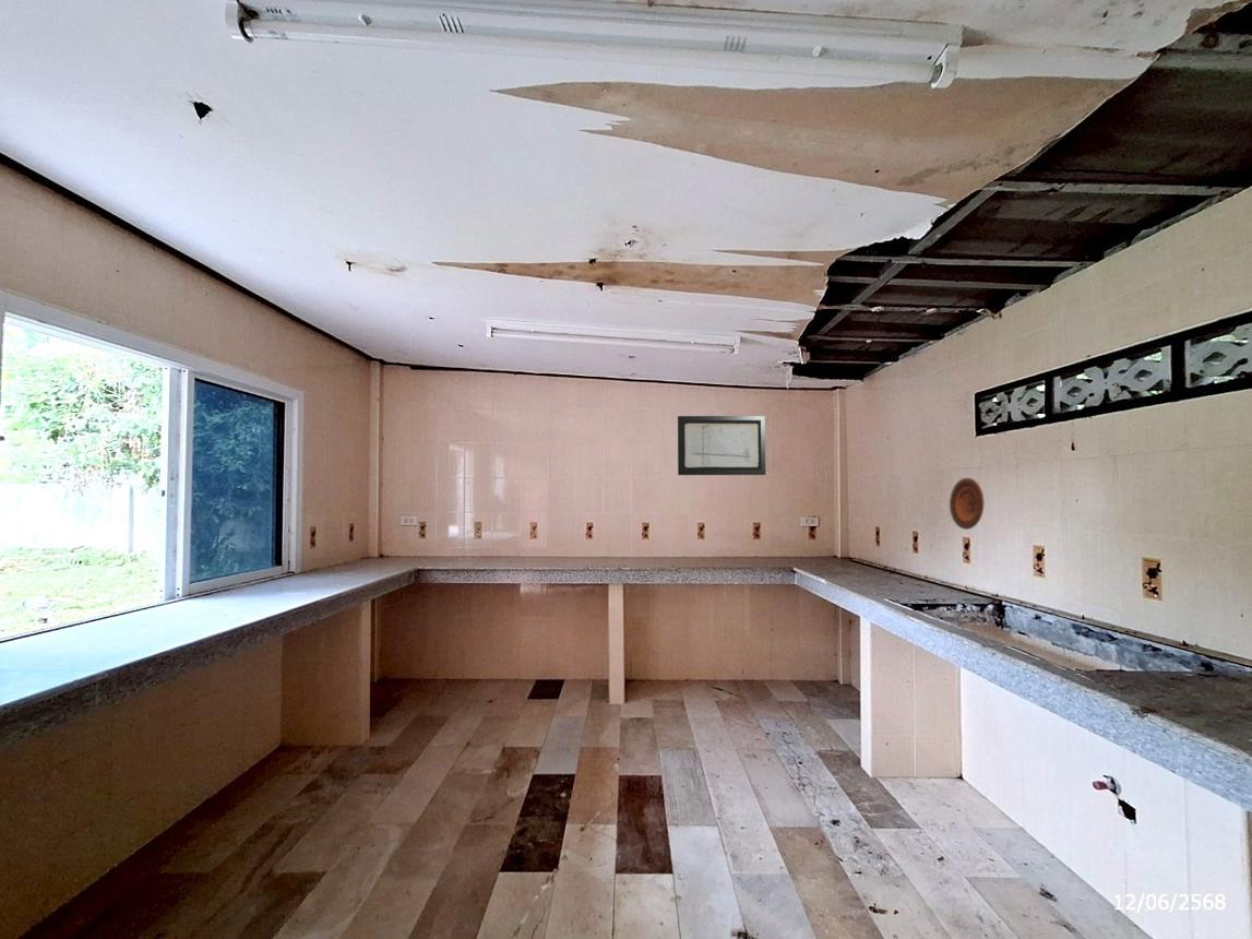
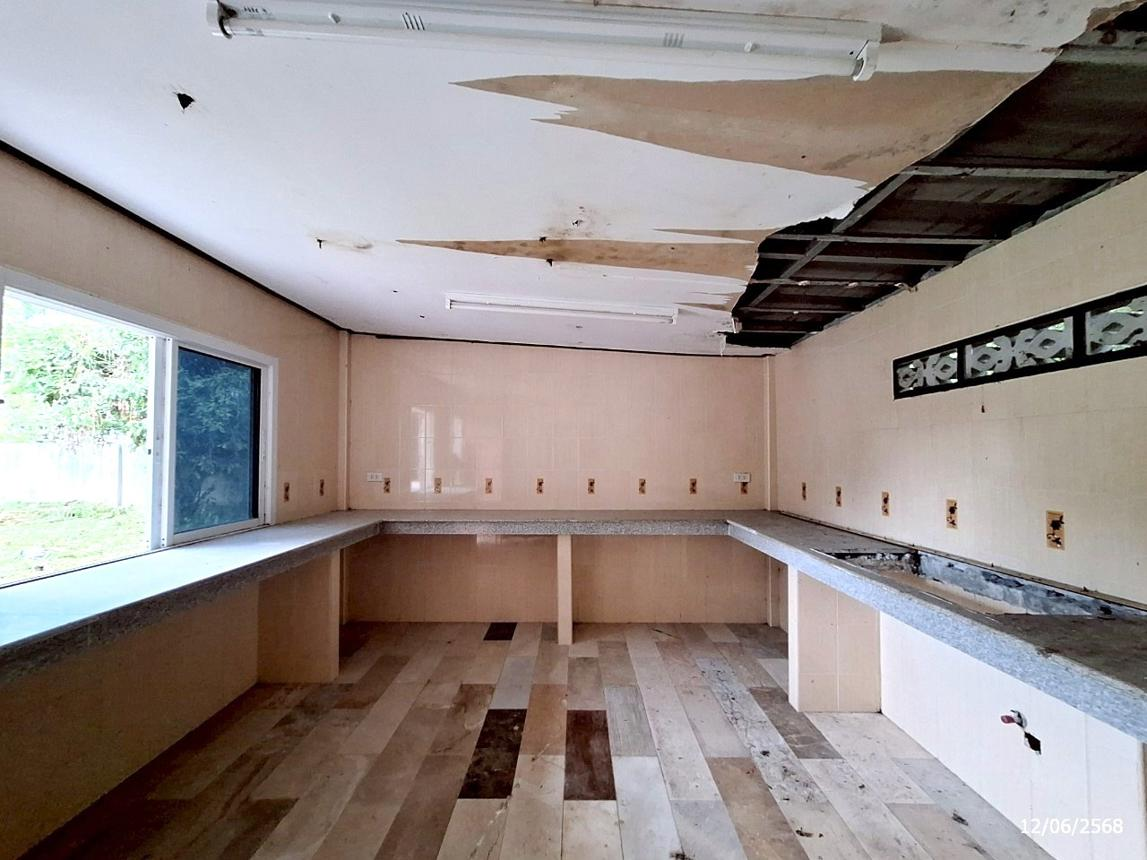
- wall art (722, 445)
- decorative plate (966, 503)
